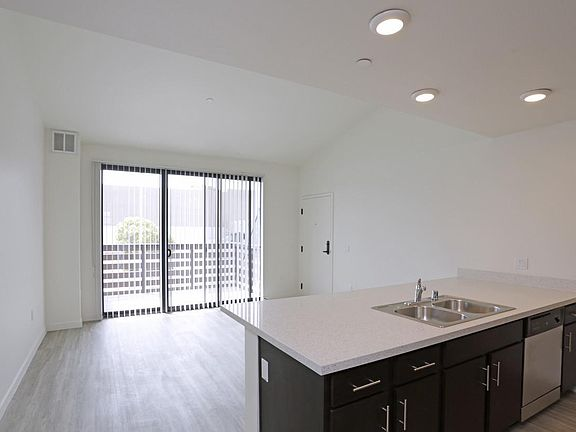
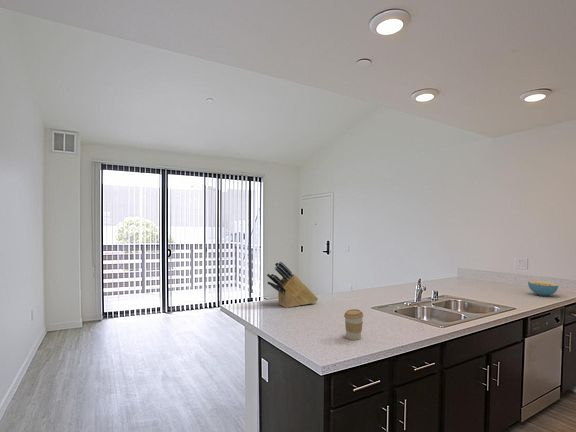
+ coffee cup (353, 323)
+ cereal bowl (542, 289)
+ knife block (292, 282)
